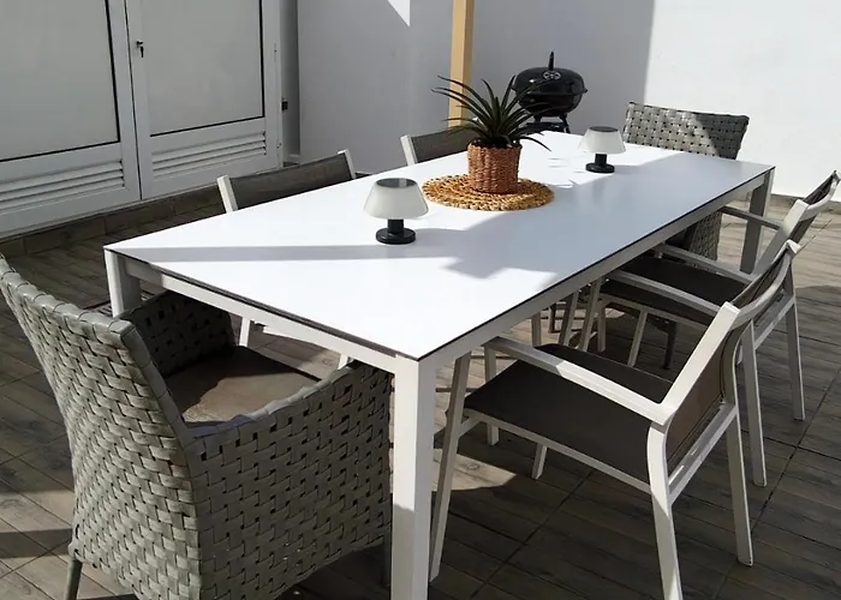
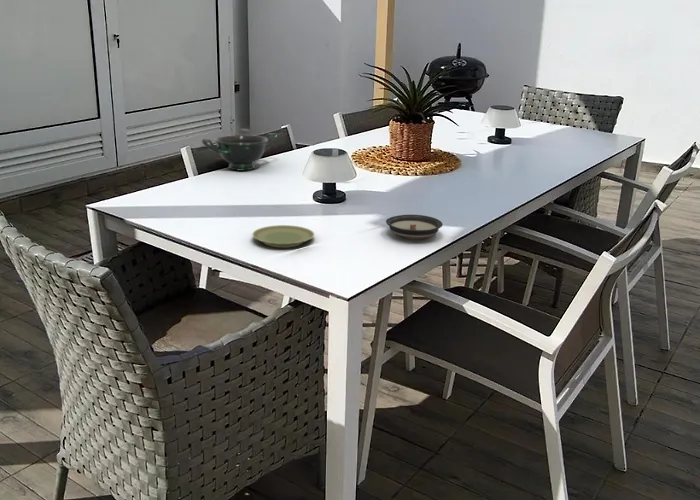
+ plate (283, 237)
+ saucer (413, 228)
+ bowl (241, 152)
